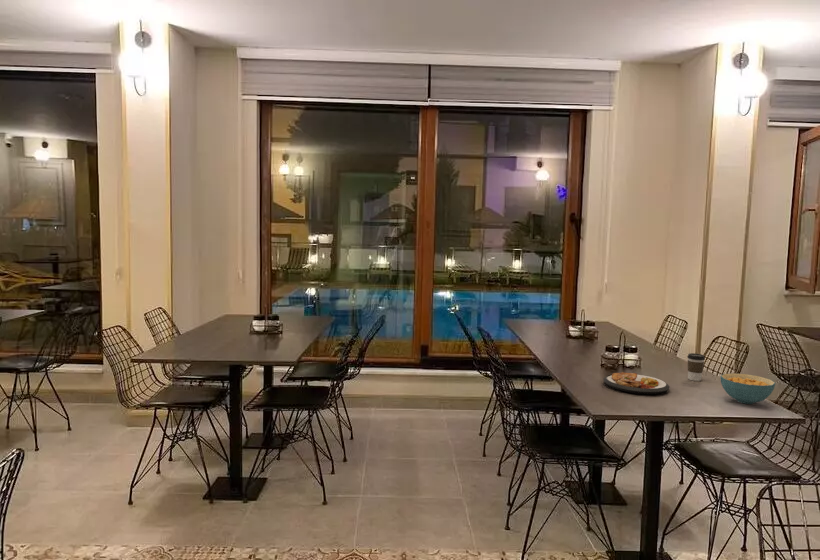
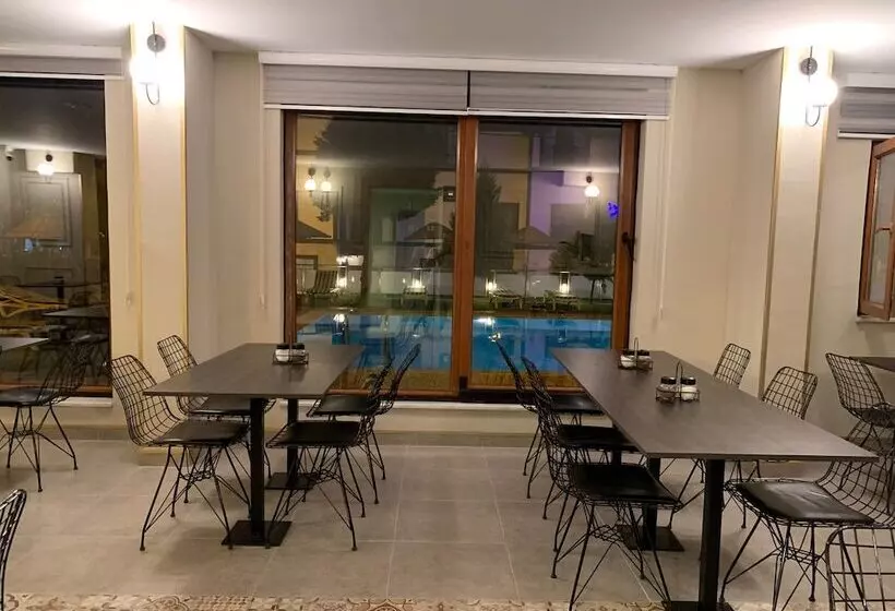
- cereal bowl (746, 390)
- coffee cup (695, 367)
- plate (635, 381)
